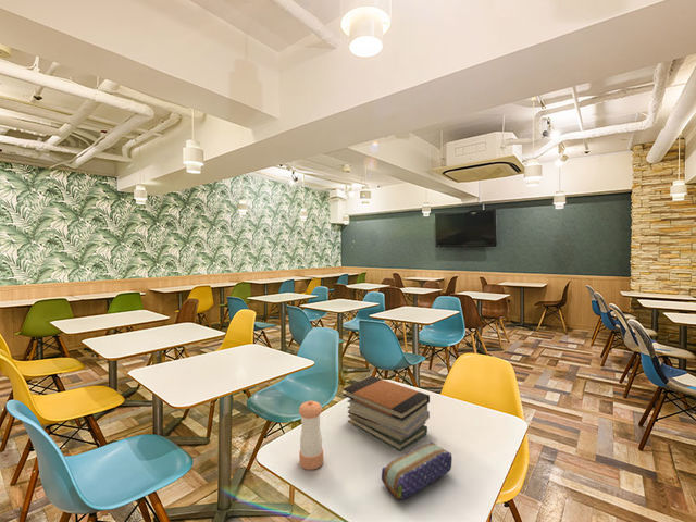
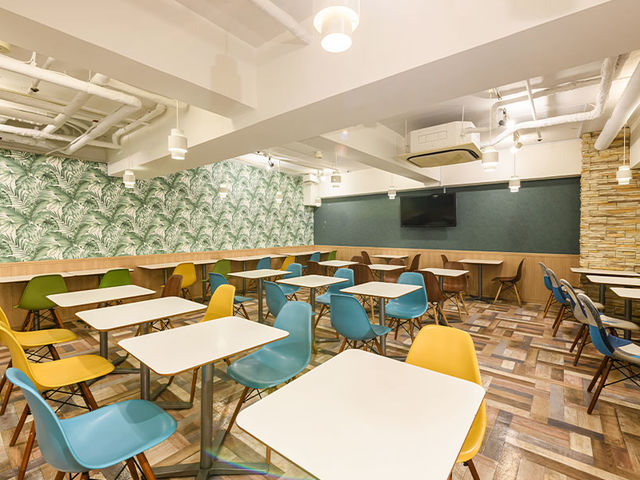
- book stack (386, 410)
- pepper shaker (310, 431)
- pencil case (417, 468)
